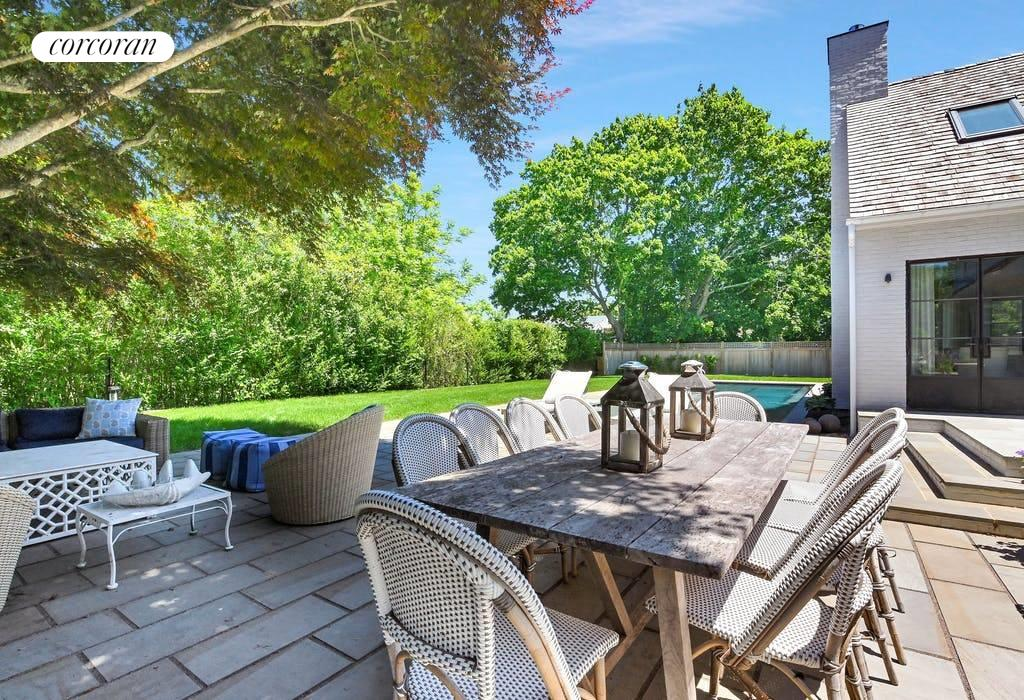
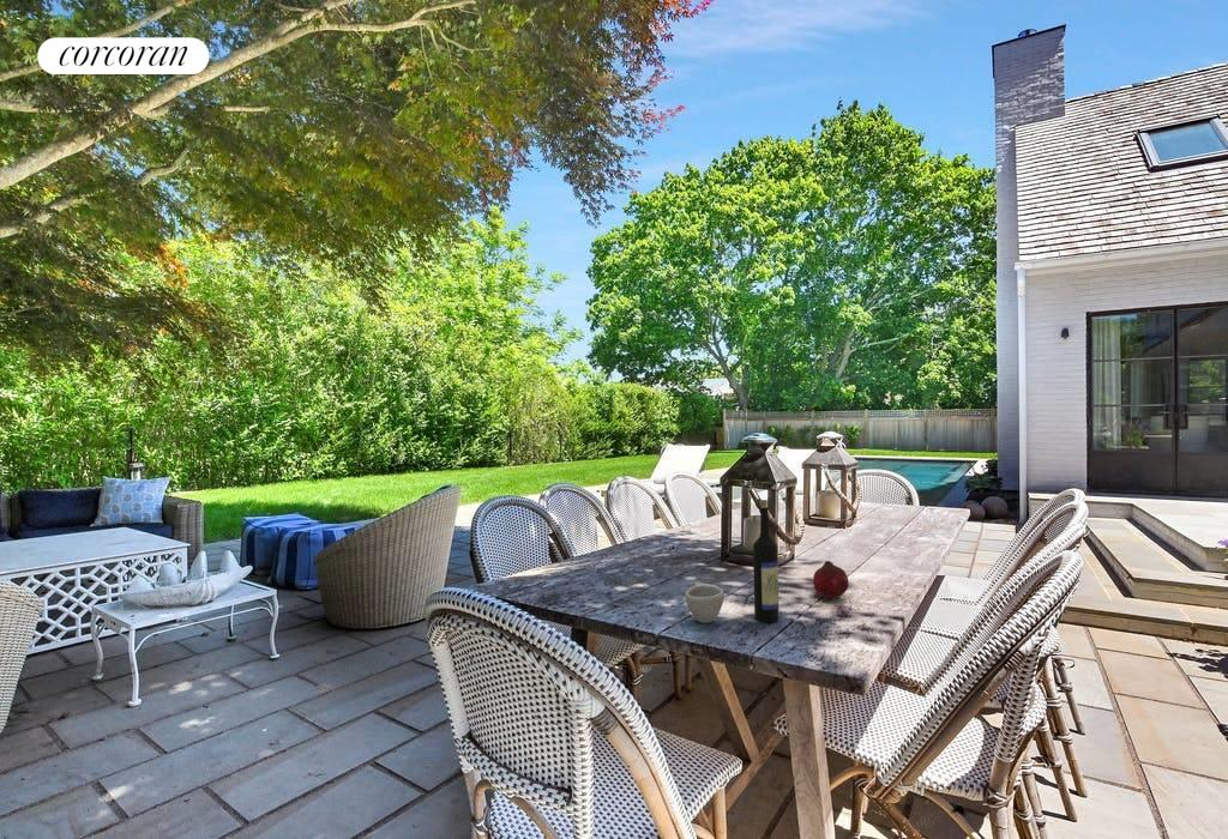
+ wine bottle (765, 559)
+ cup (704, 603)
+ fruit (830, 579)
